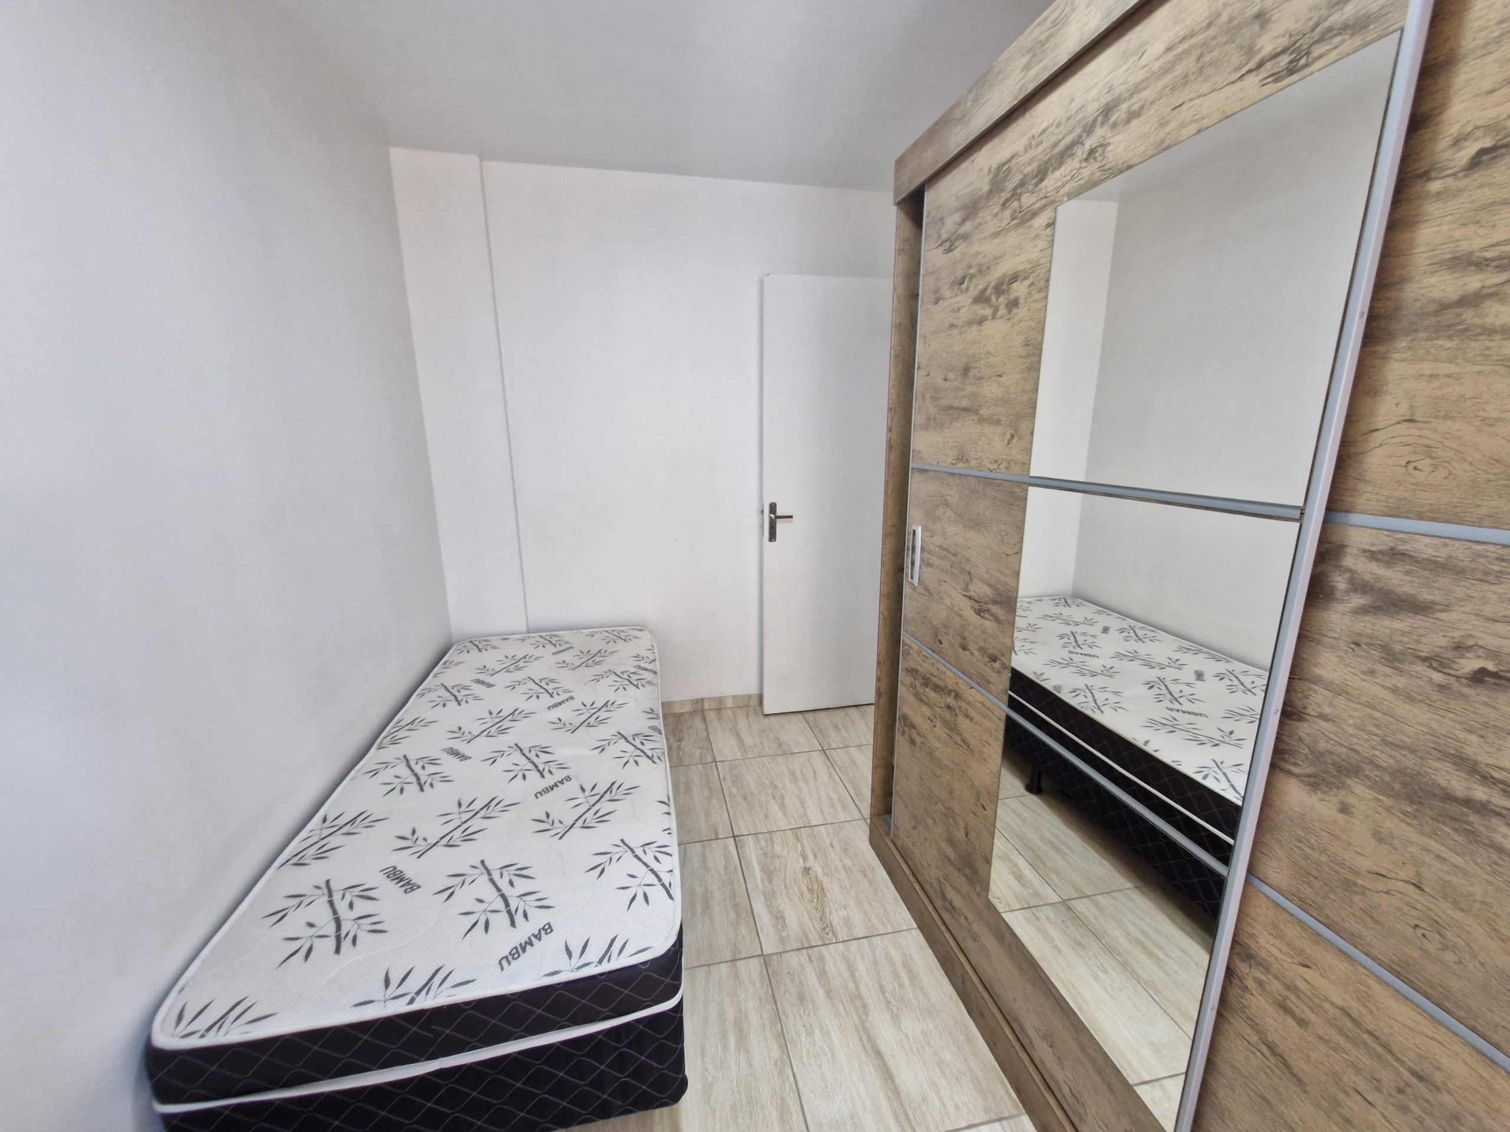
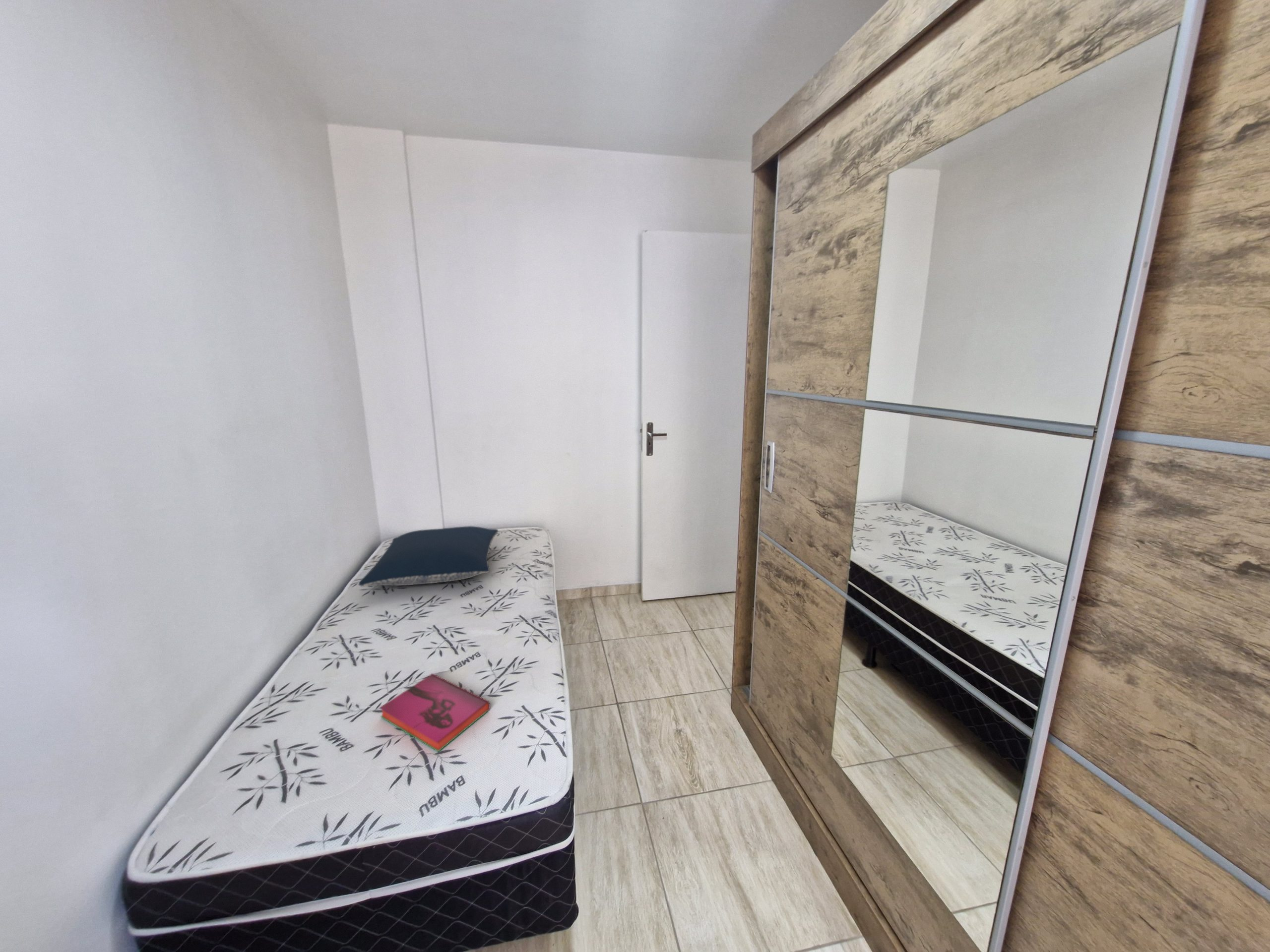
+ pillow (437, 554)
+ hardback book (435, 708)
